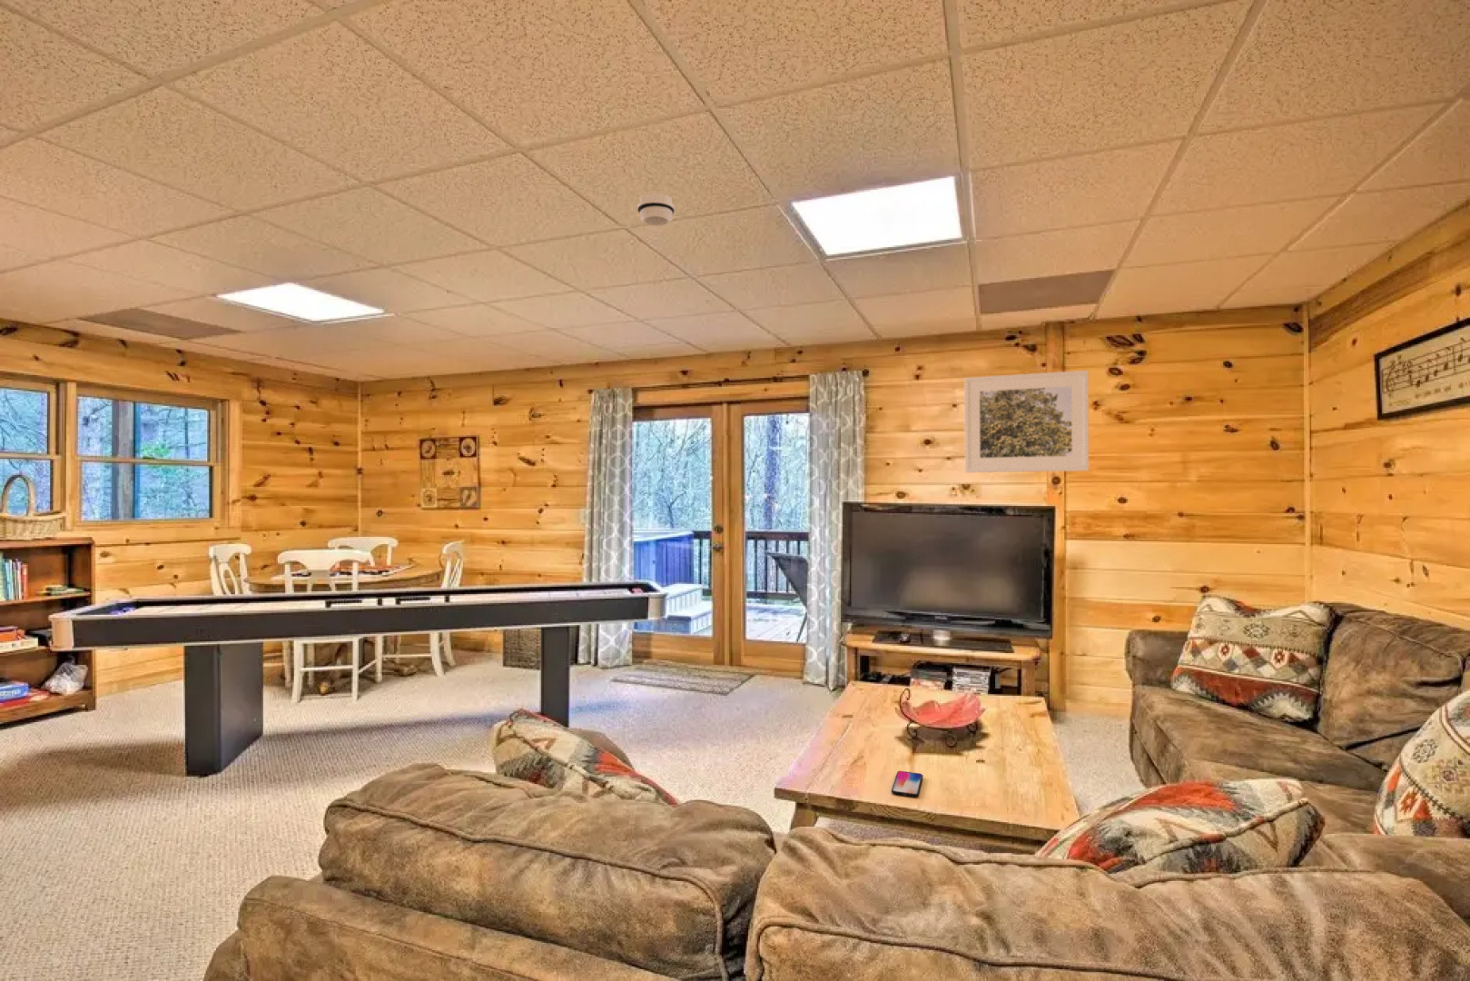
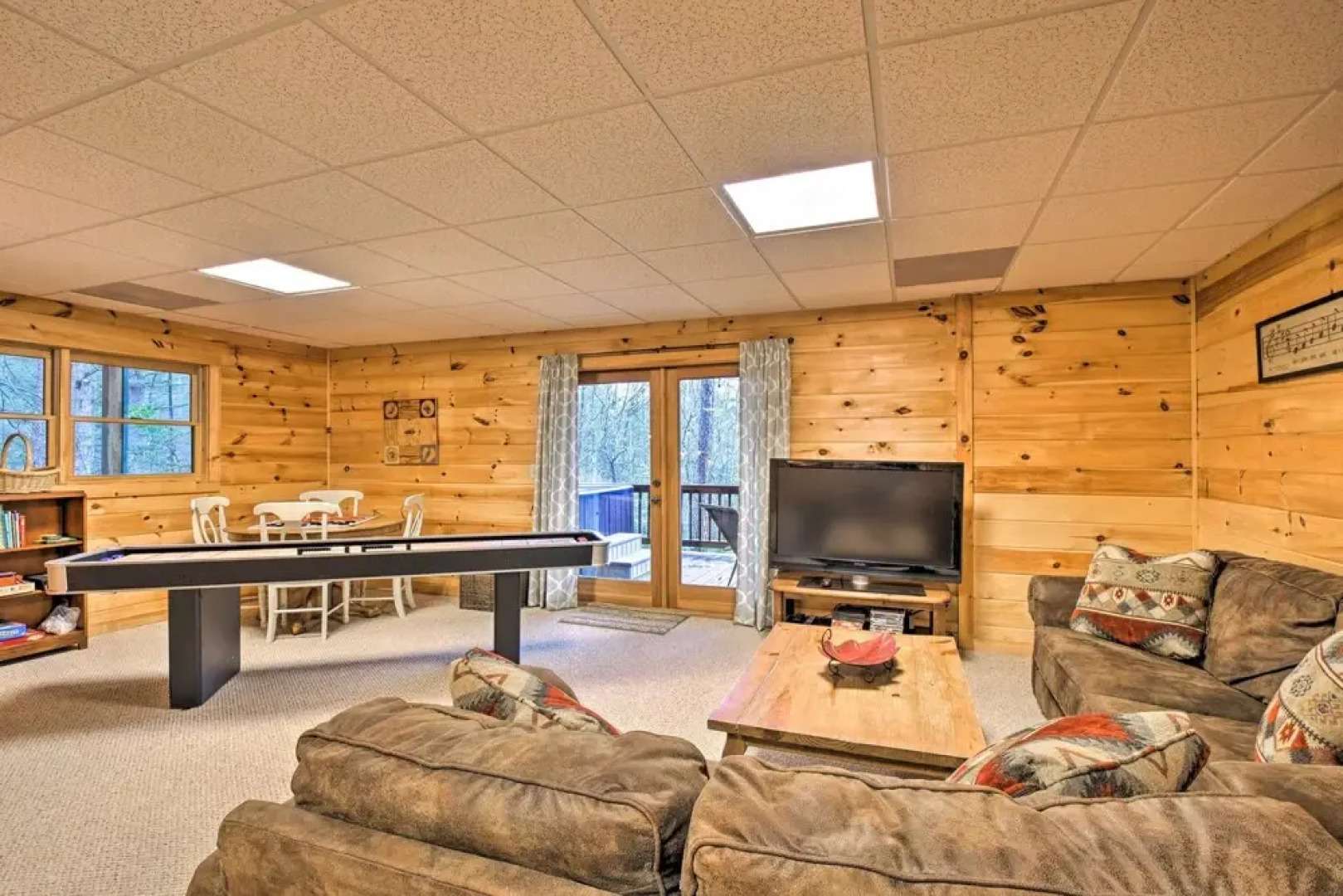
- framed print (1025, 423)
- smartphone (907, 783)
- smoke detector (656, 210)
